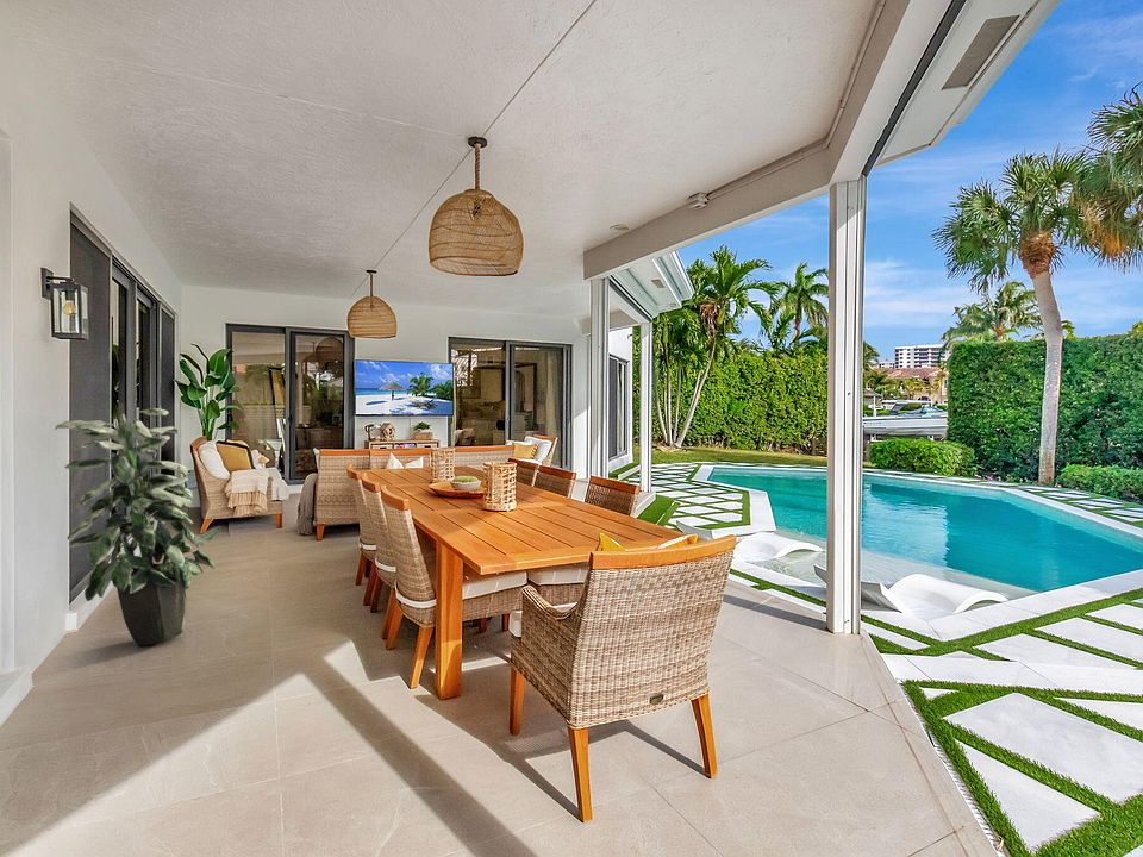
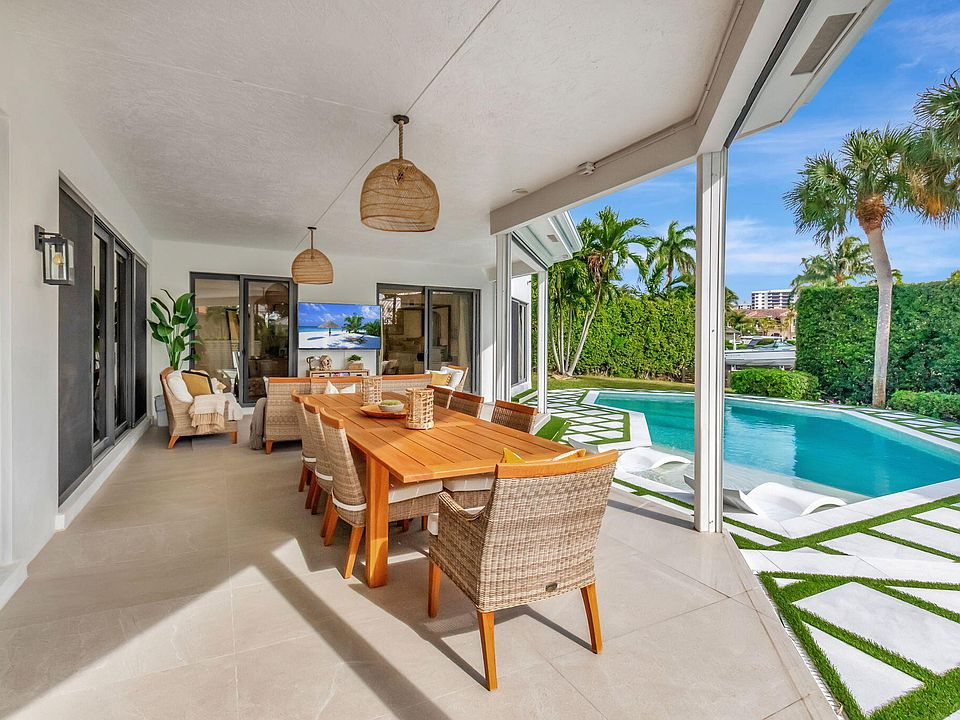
- indoor plant (142, 526)
